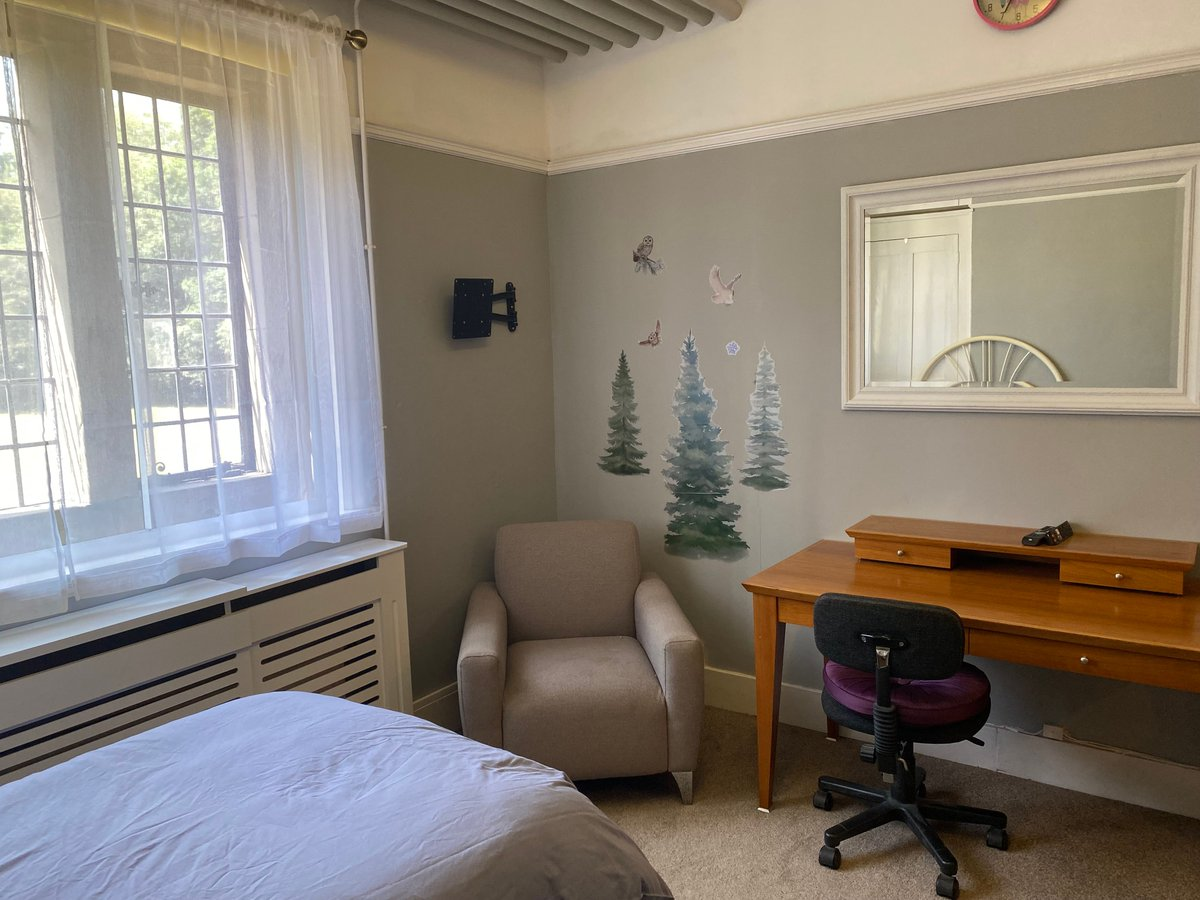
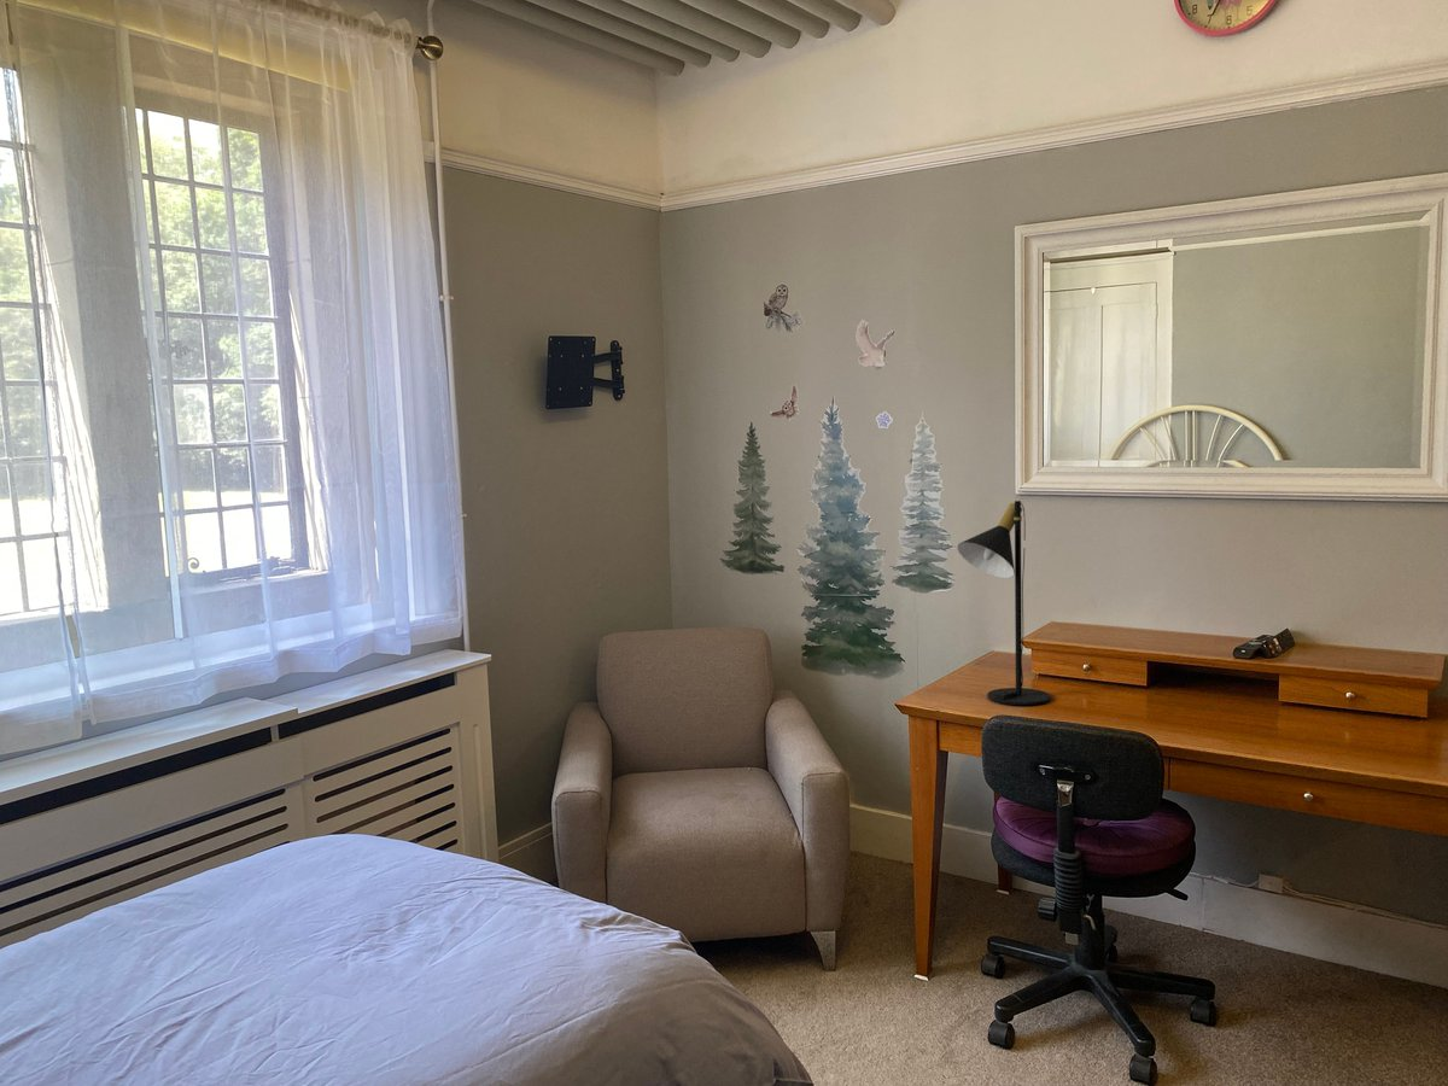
+ table lamp (1015, 600)
